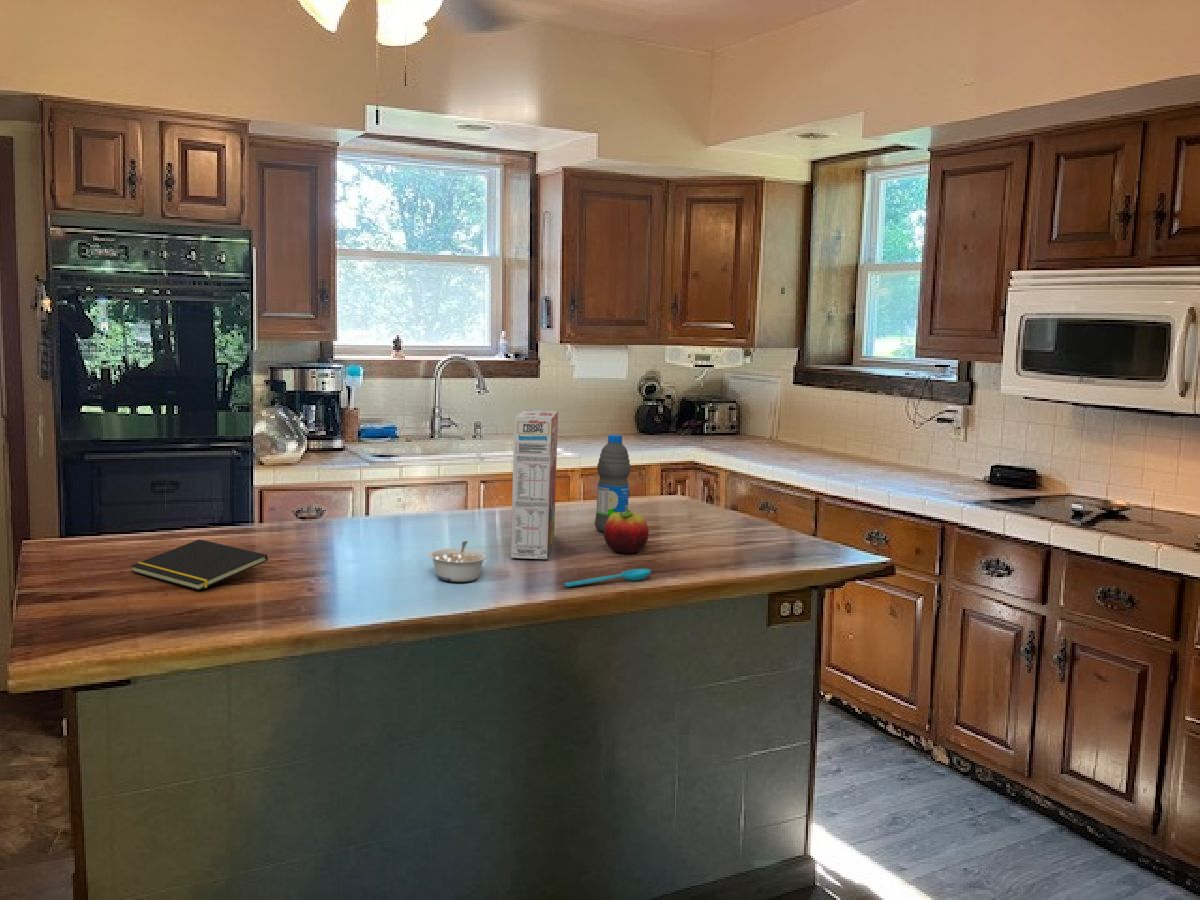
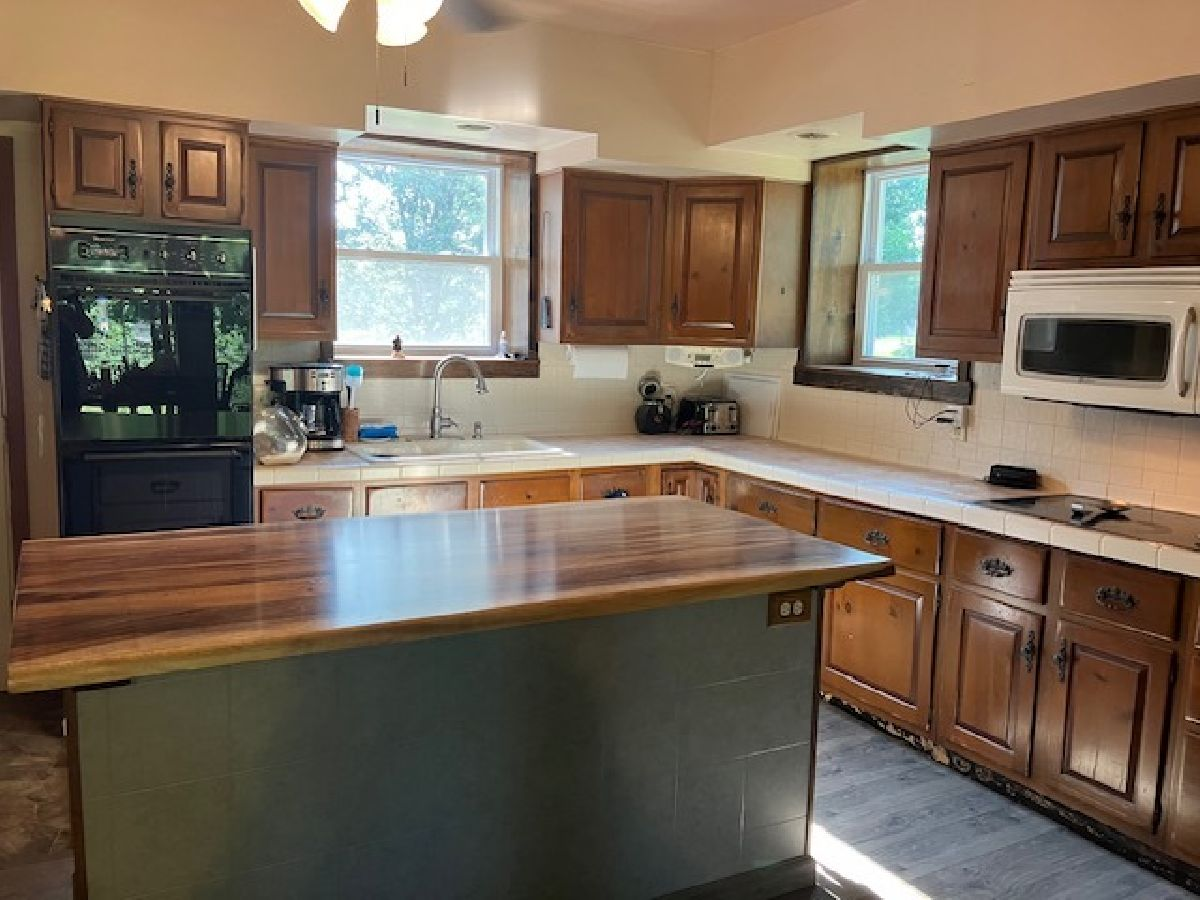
- cereal box (535, 480)
- fruit (626, 530)
- spoon (608, 577)
- water bottle (613, 483)
- legume (456, 563)
- notepad (199, 563)
